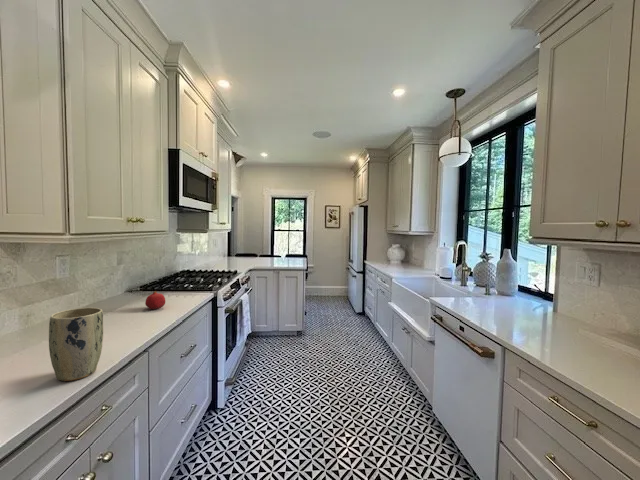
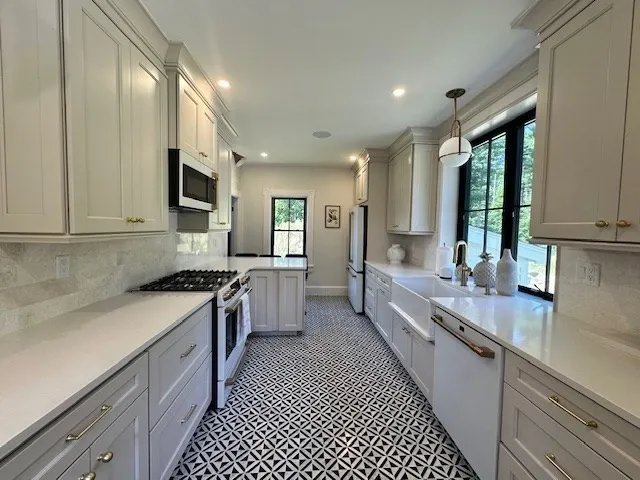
- fruit (155, 299)
- plant pot (77, 343)
